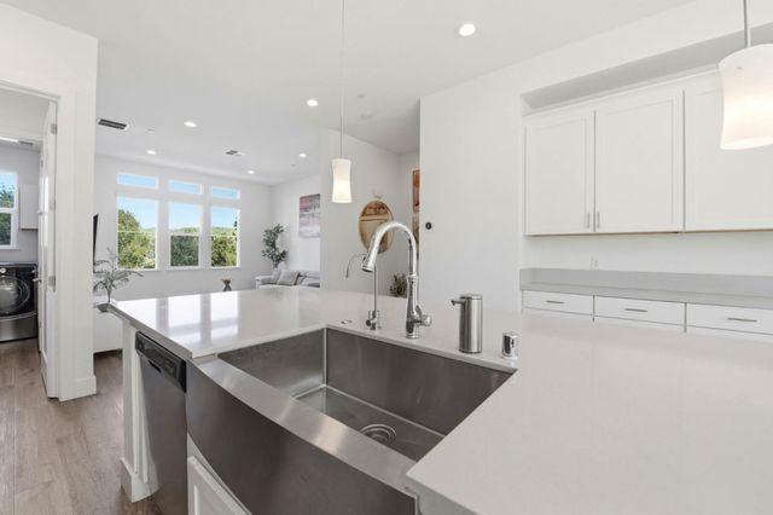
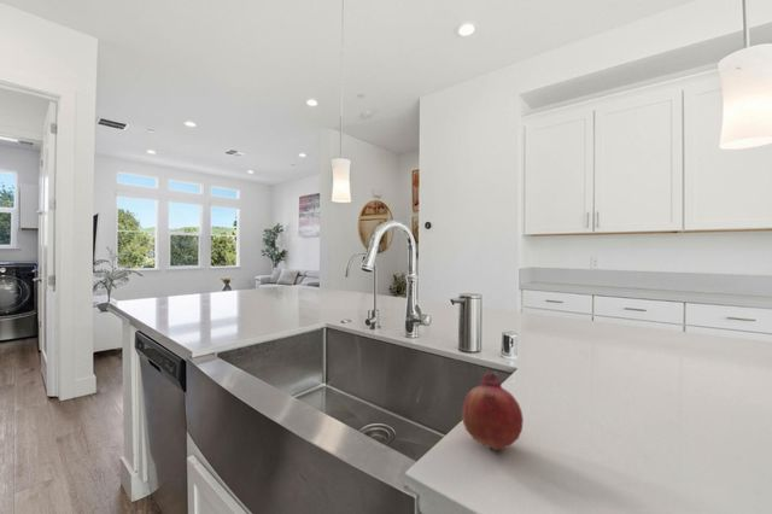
+ fruit (491, 410)
